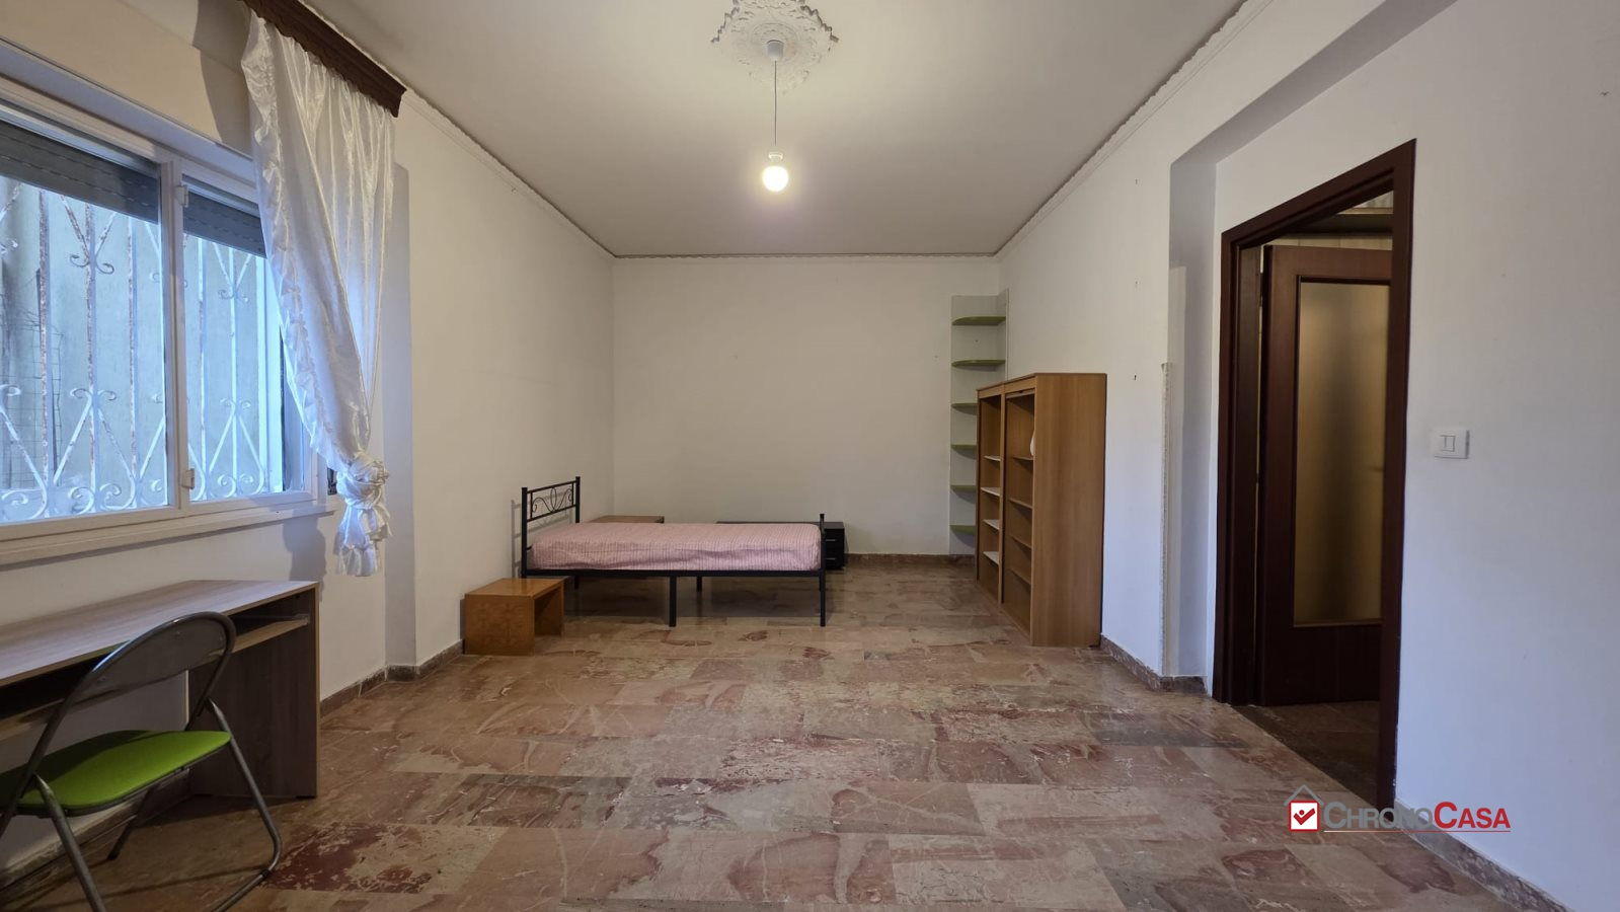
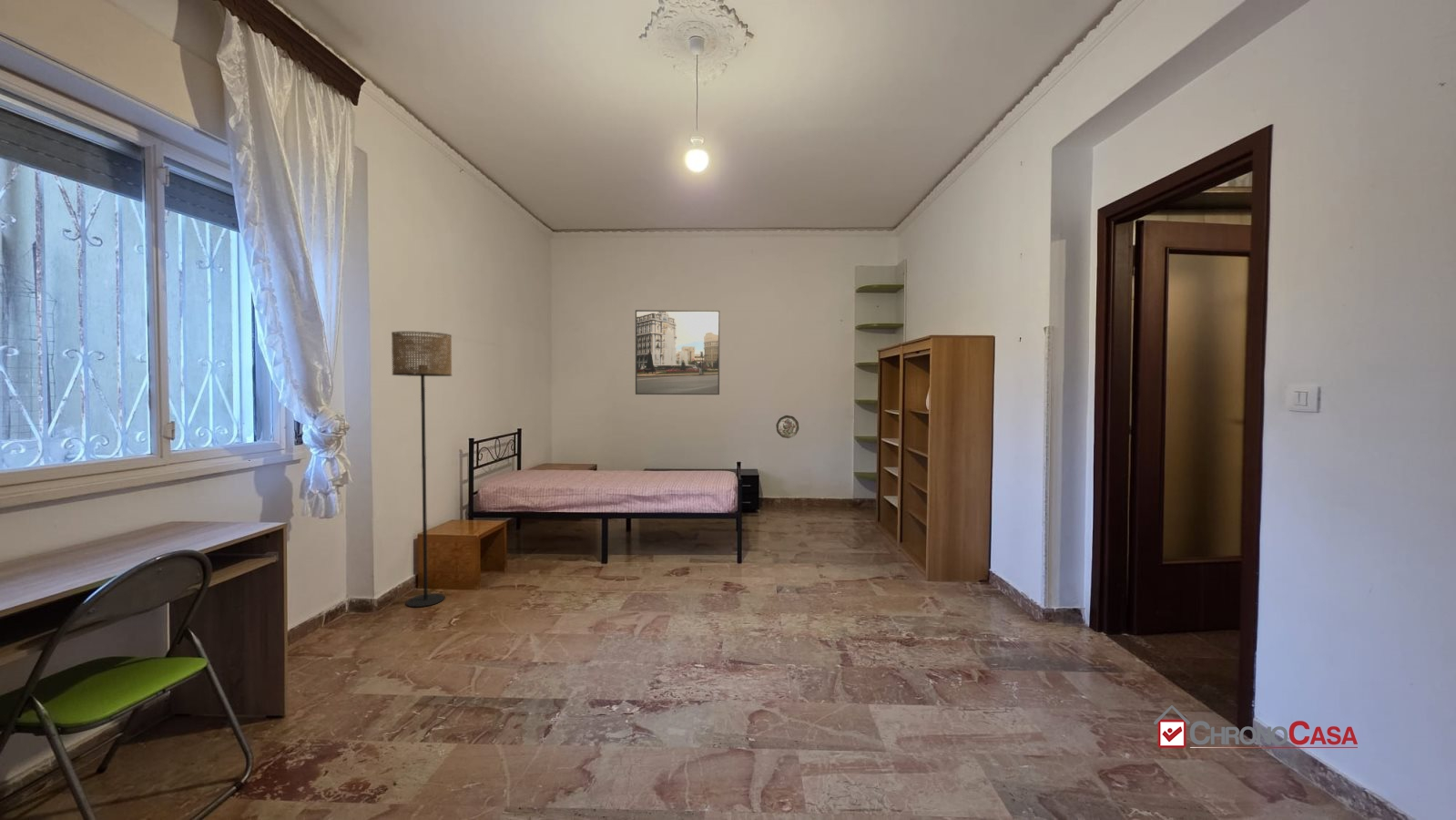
+ decorative plate (787, 426)
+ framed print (677, 353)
+ floor lamp (423, 468)
